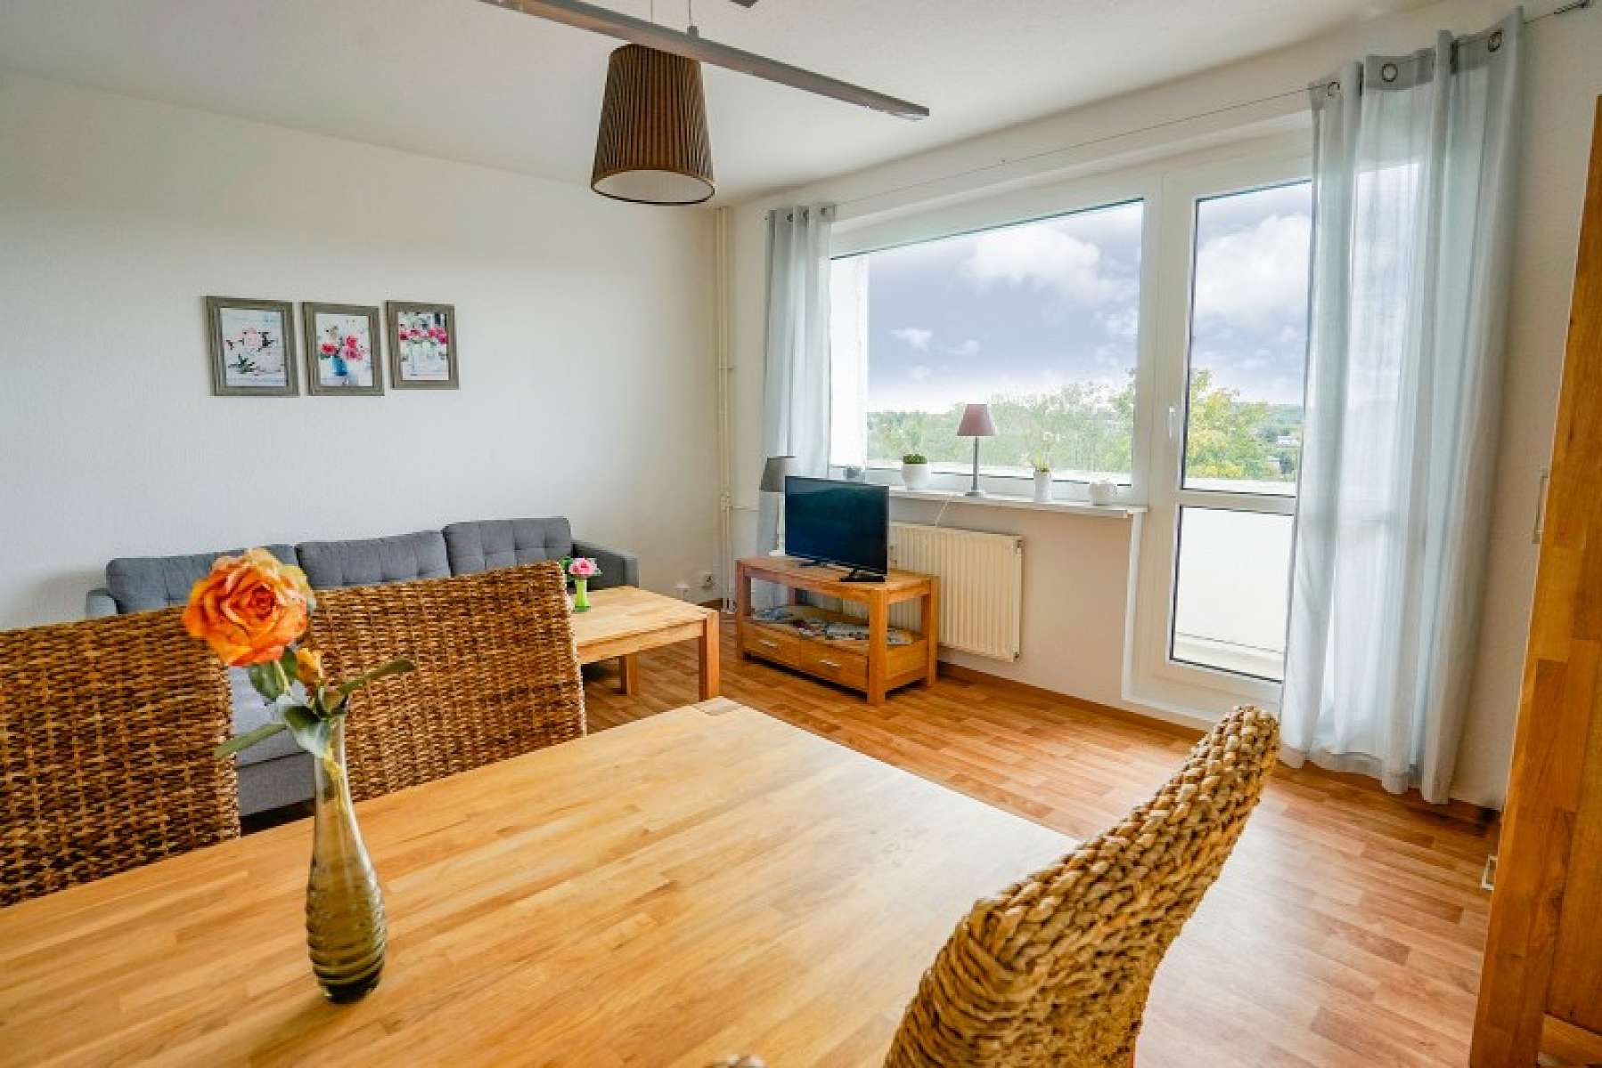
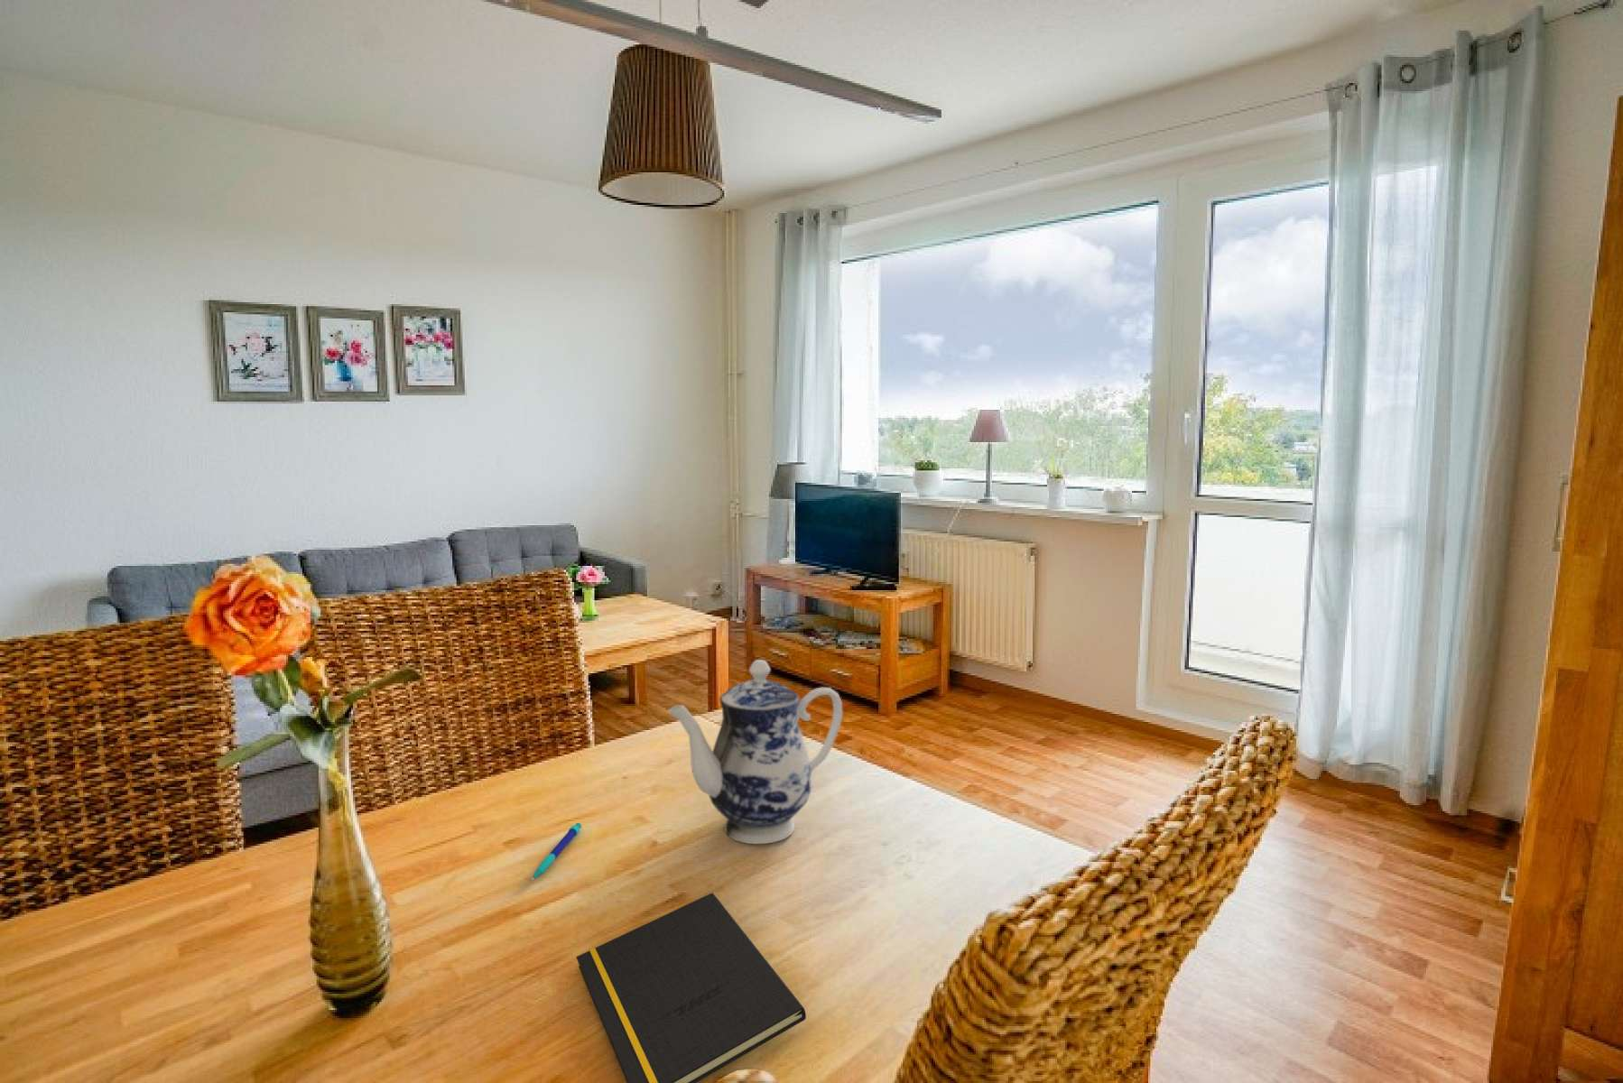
+ teapot (759, 745)
+ pen (556, 850)
+ notepad (683, 985)
